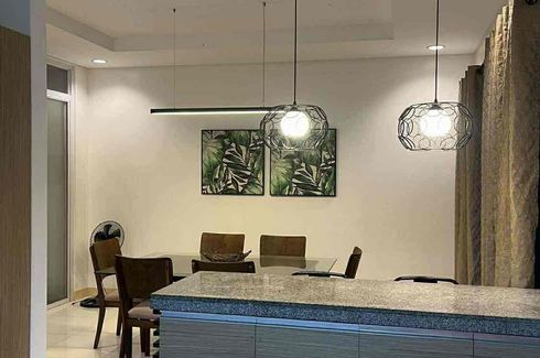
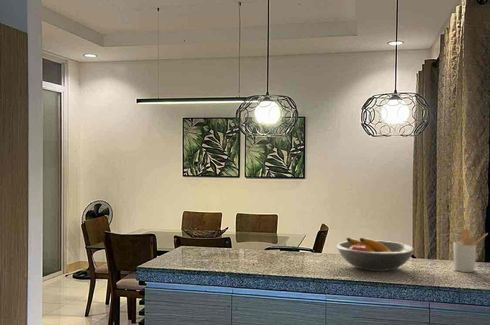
+ fruit bowl (374, 254)
+ utensil holder (470, 250)
